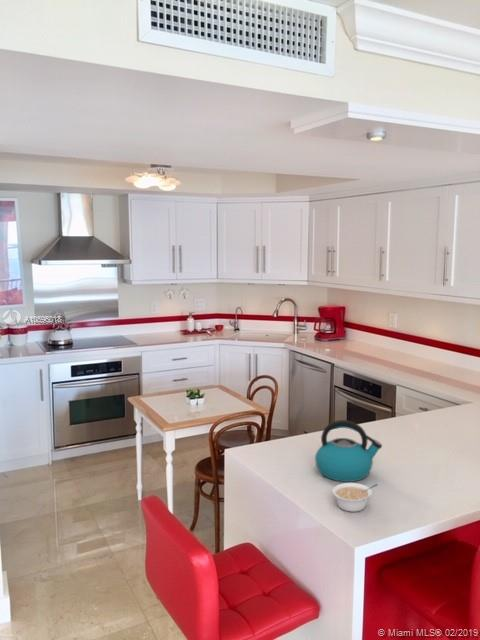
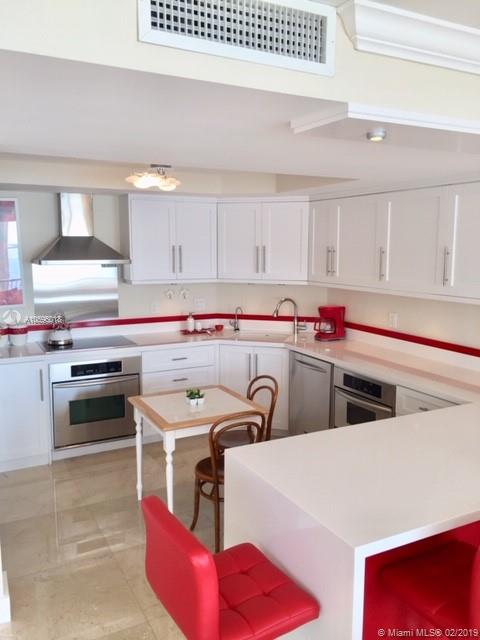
- kettle (348, 447)
- legume (352, 496)
